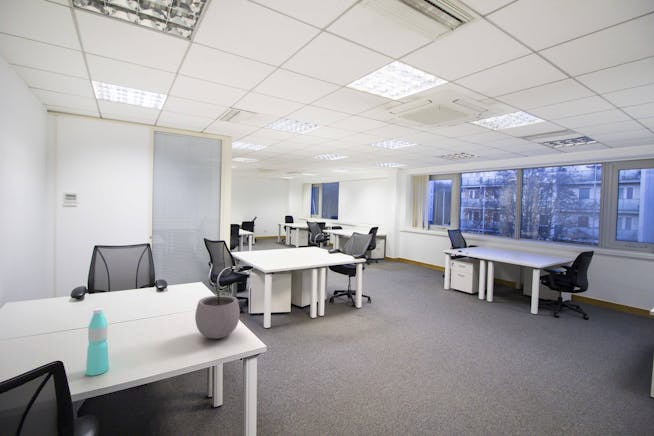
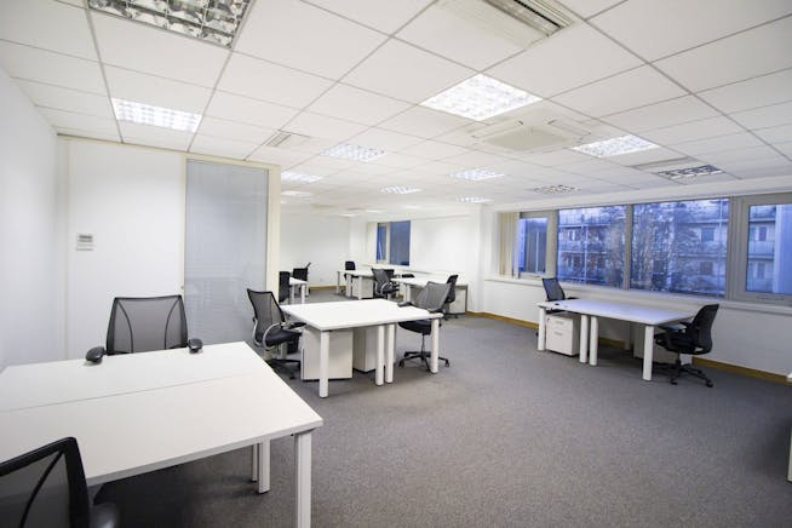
- water bottle (97, 340)
- plant pot (218, 310)
